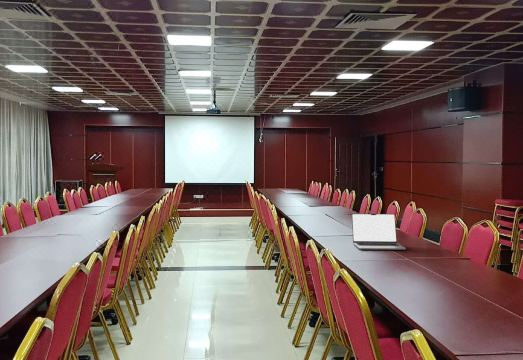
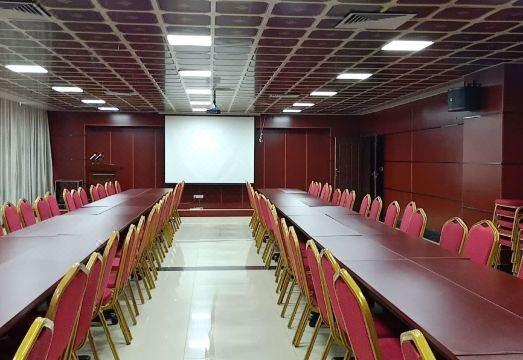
- laptop (377, 231)
